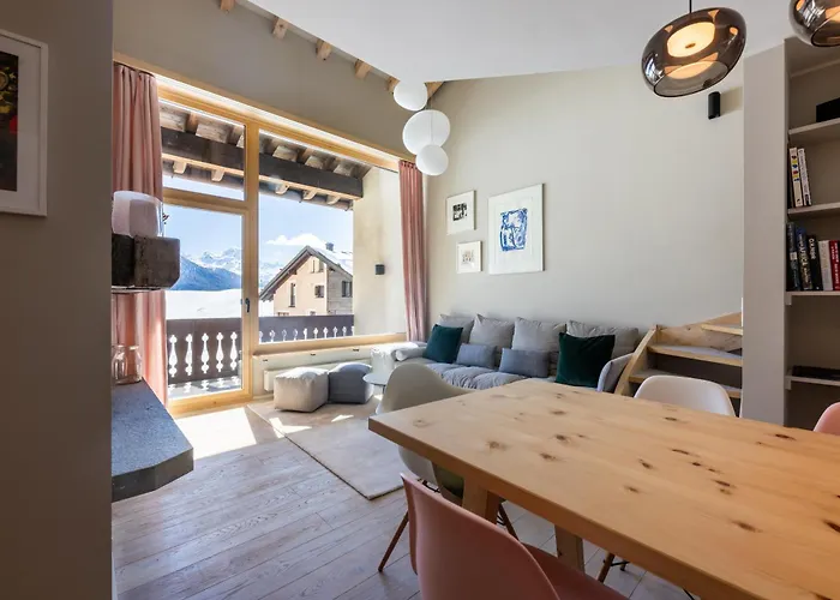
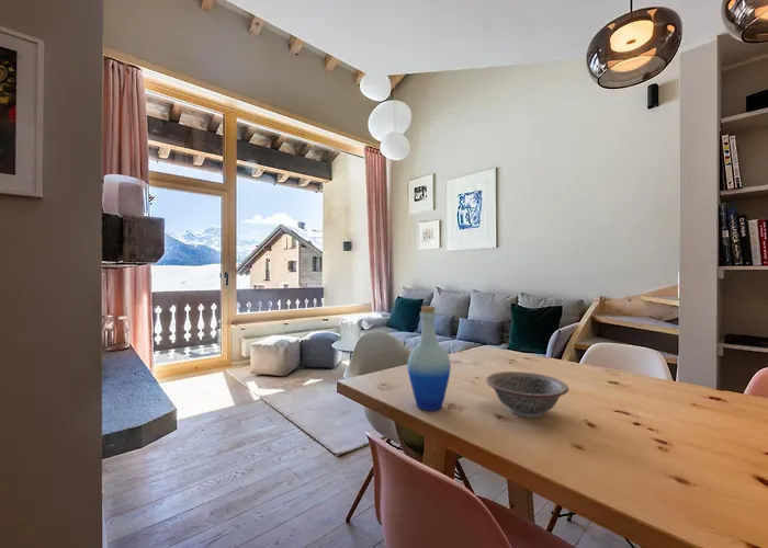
+ decorative bowl (526, 396)
+ bottle (428, 356)
